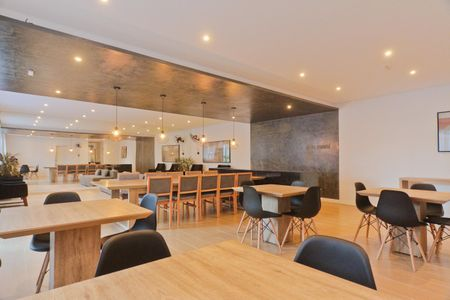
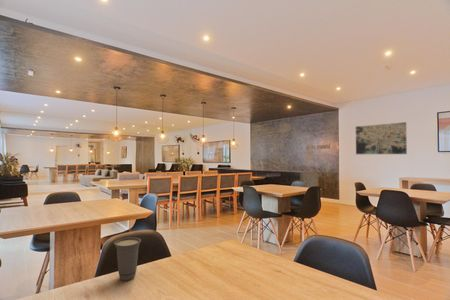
+ cup (127, 259)
+ wall art (379, 139)
